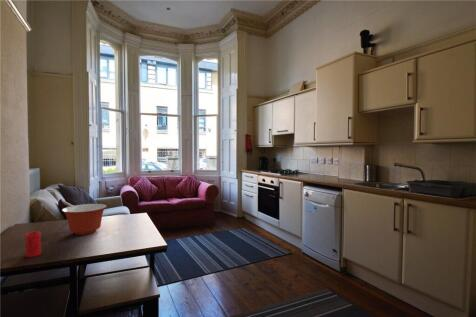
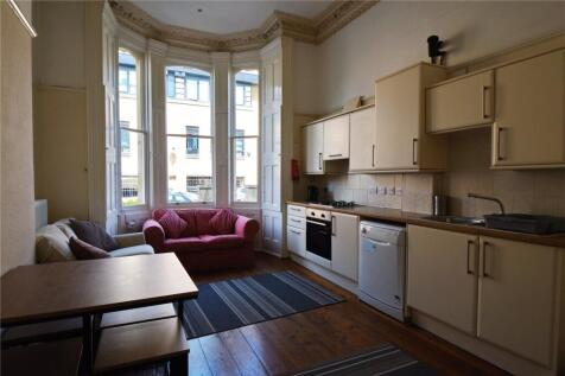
- mixing bowl (85, 219)
- cup (33, 244)
